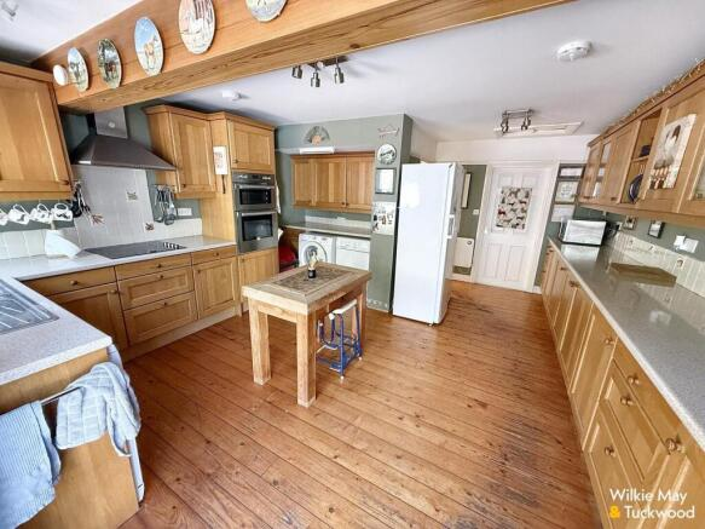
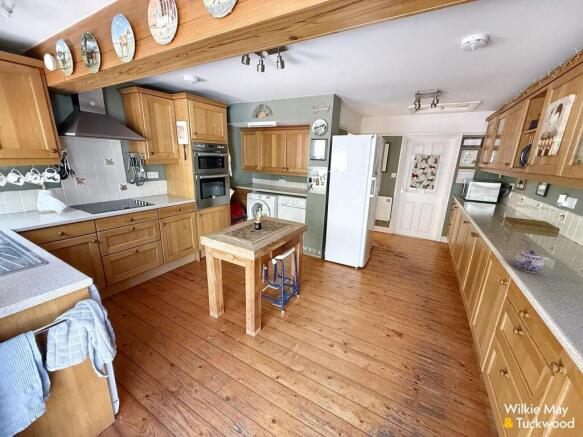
+ teapot (529, 260)
